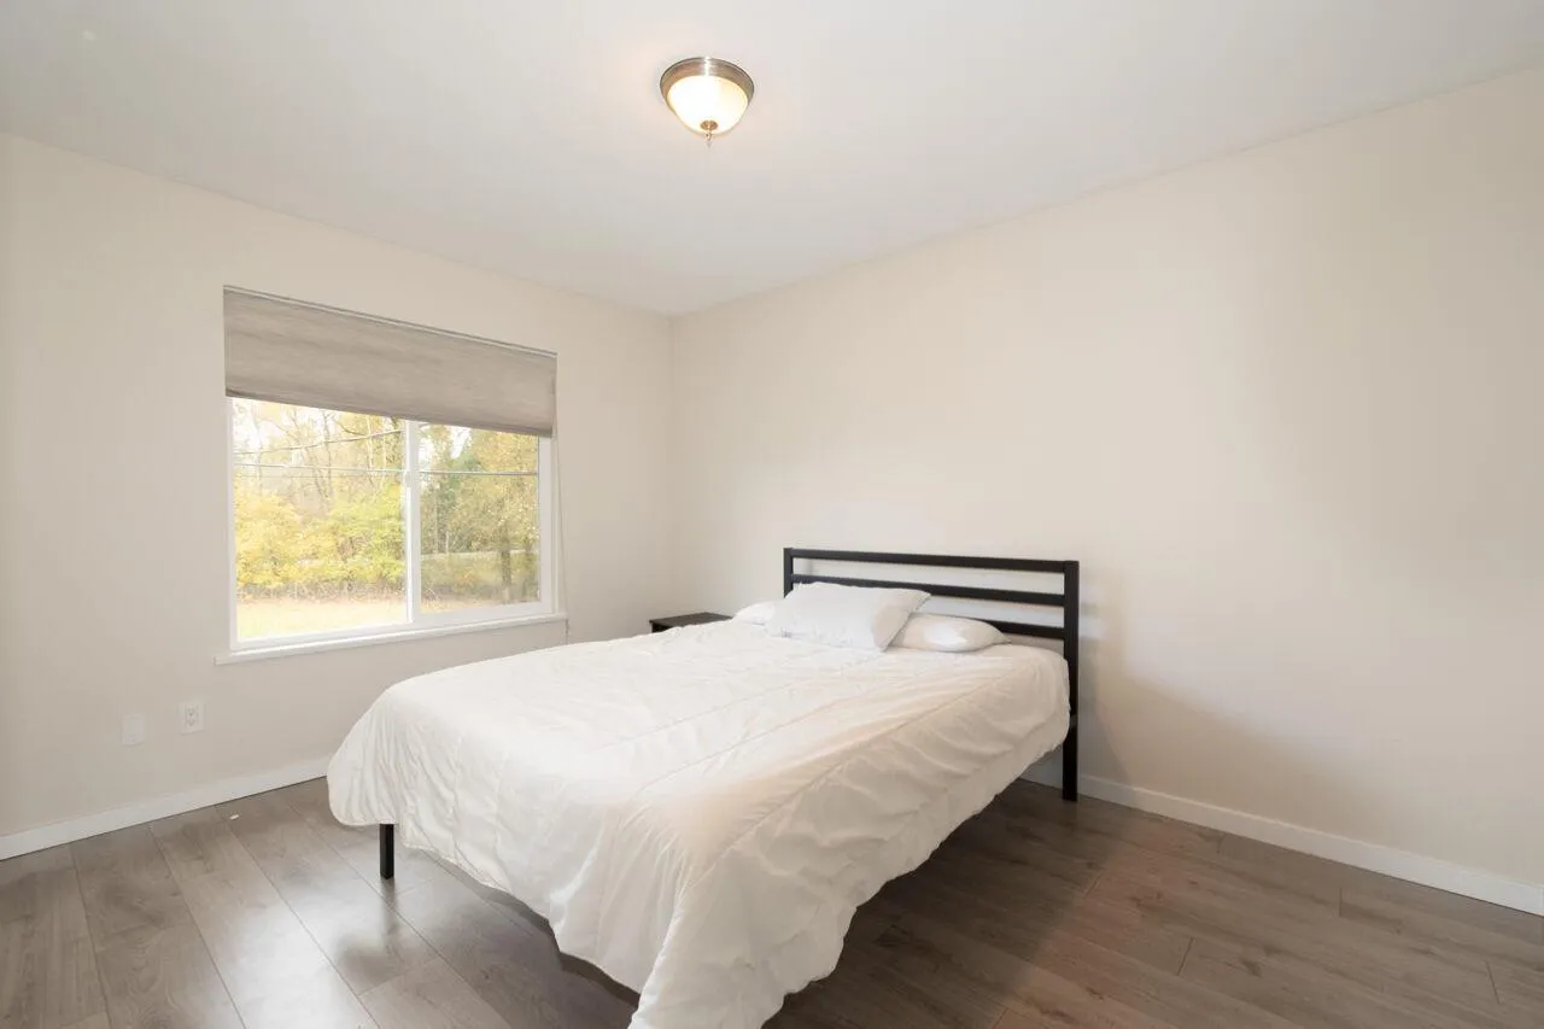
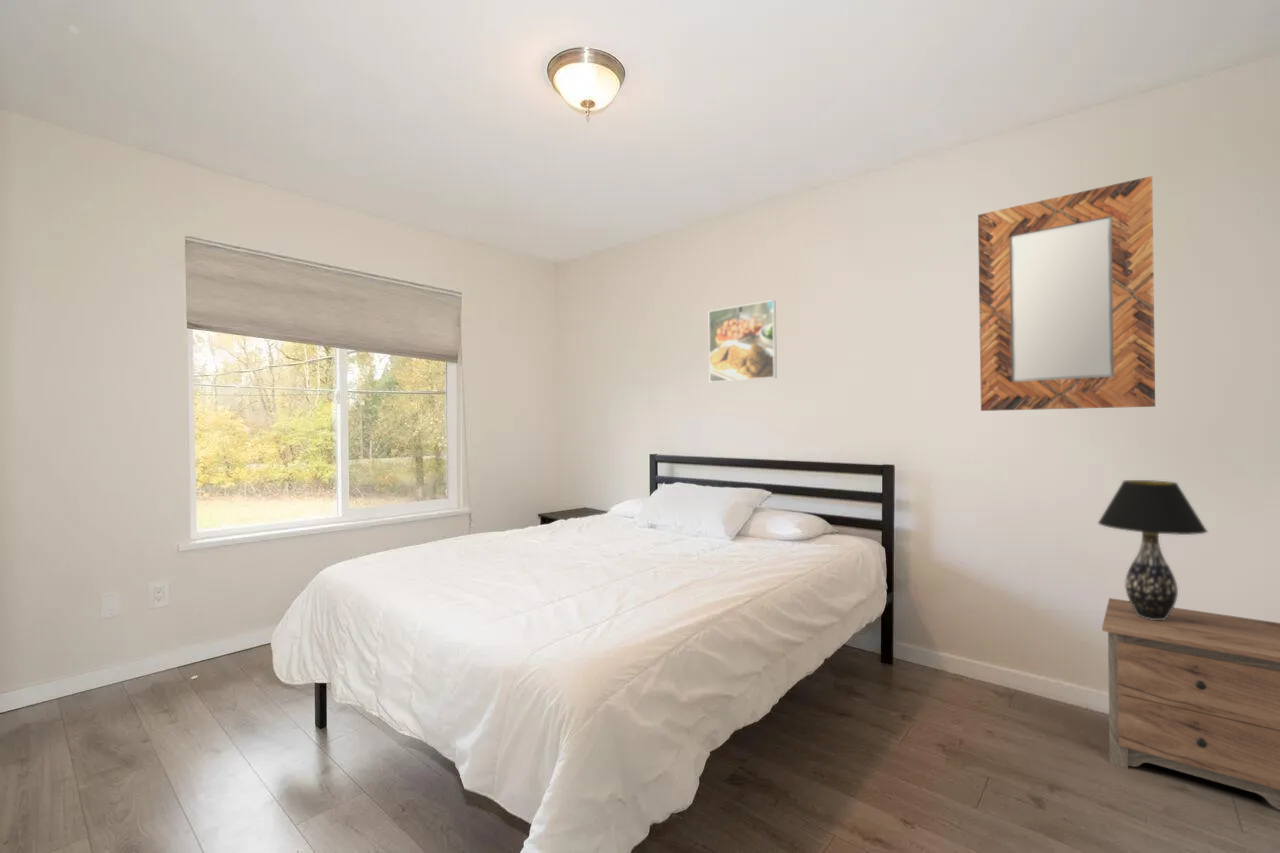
+ home mirror (1060, 303)
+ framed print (741, 343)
+ nightstand (1197, 696)
+ table lamp (1150, 549)
